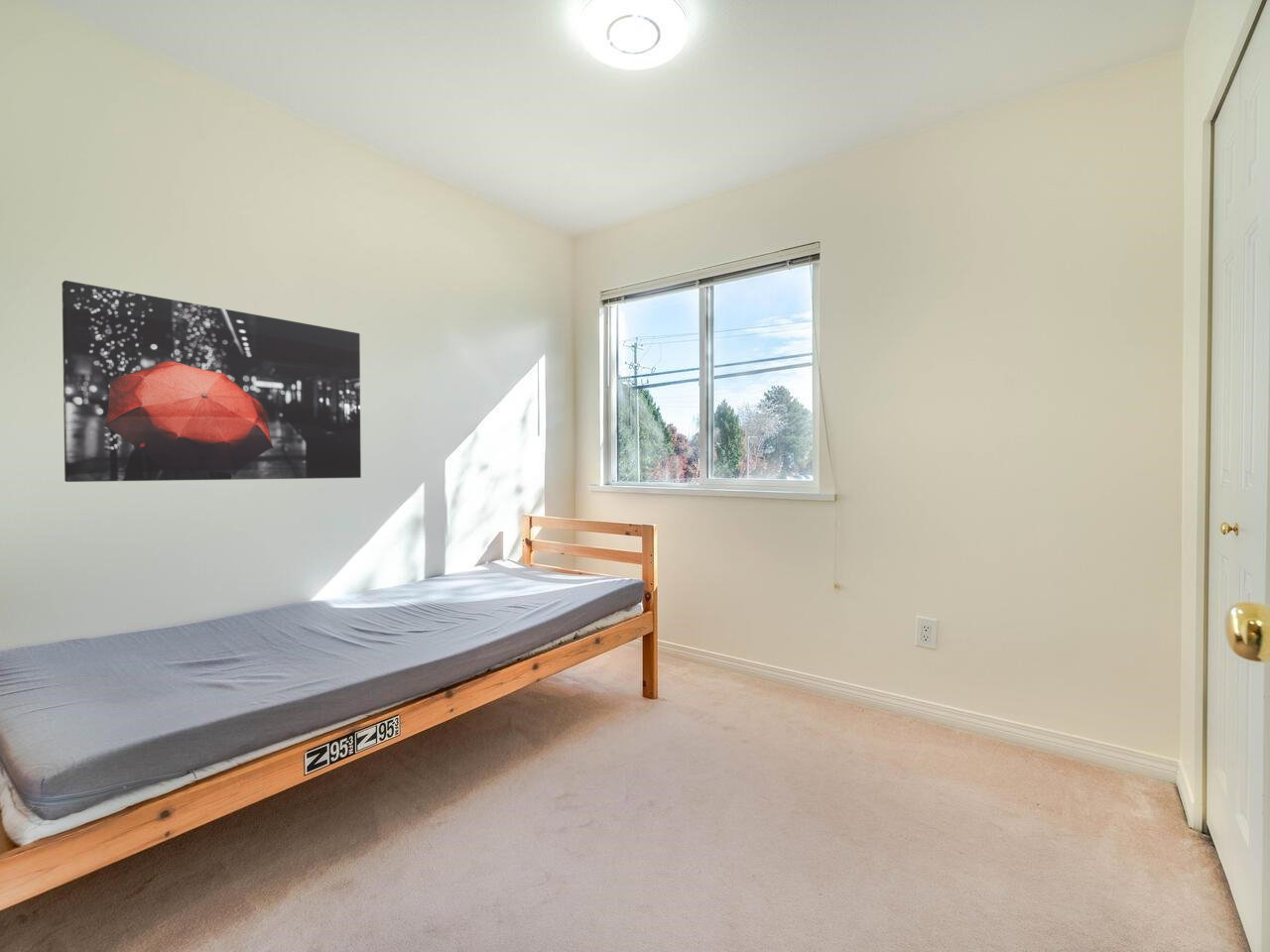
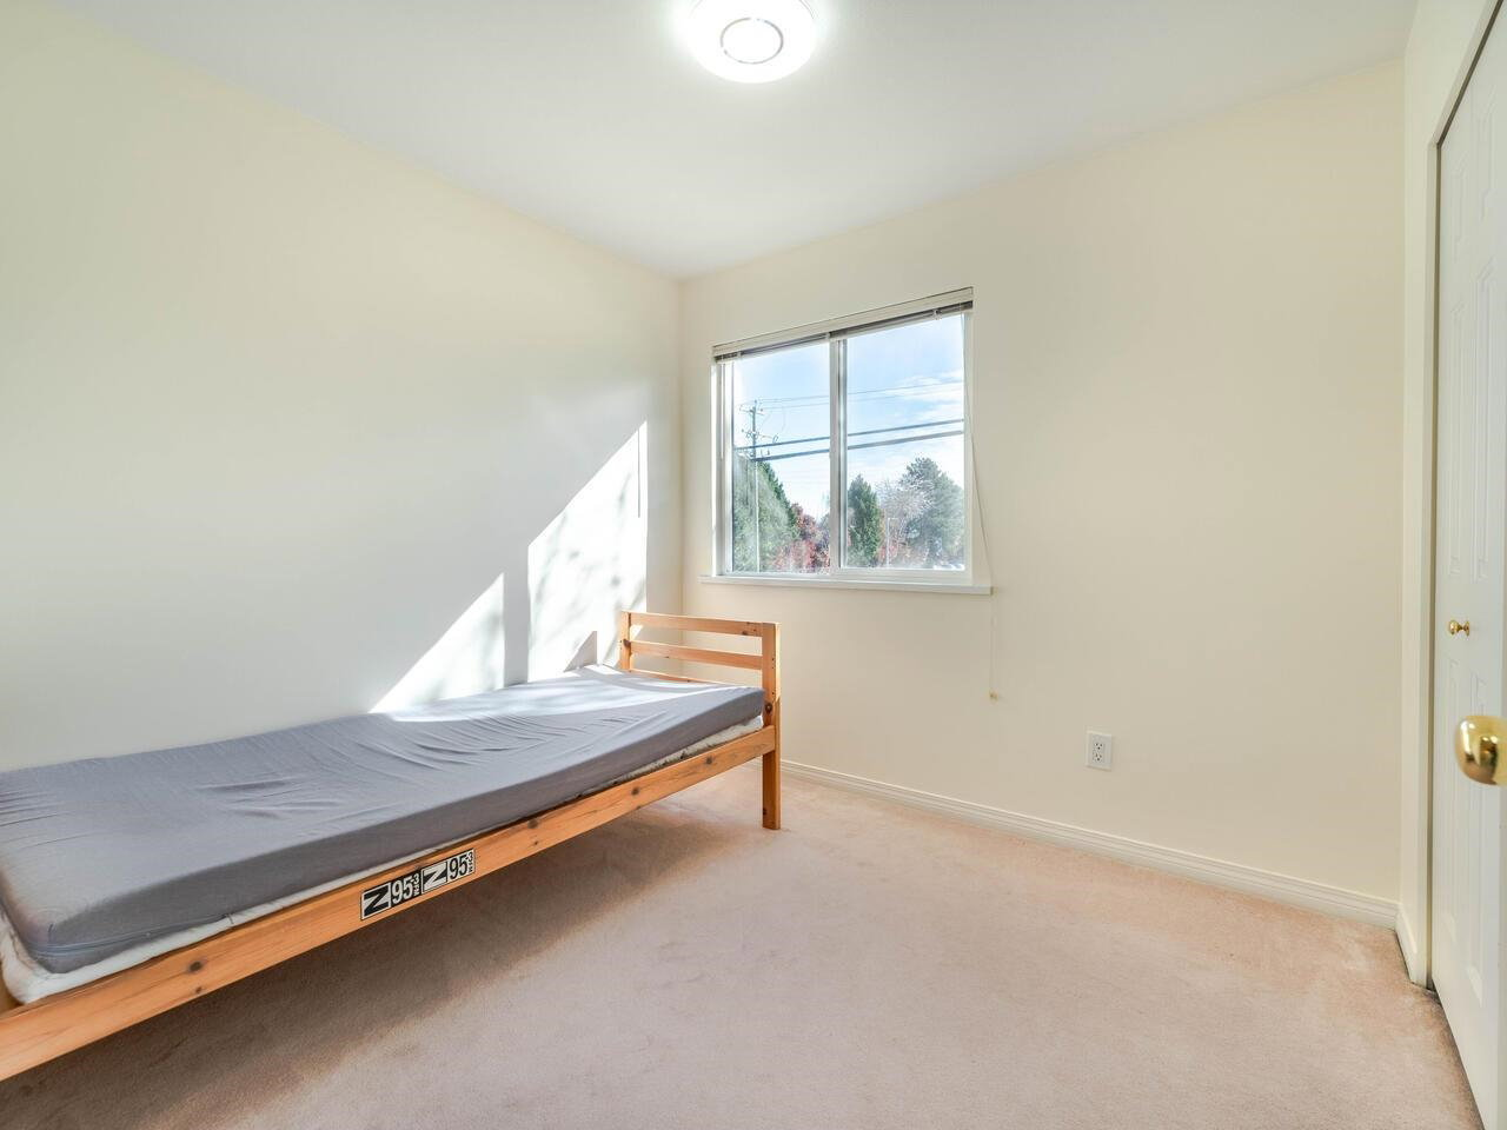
- wall art (235, 396)
